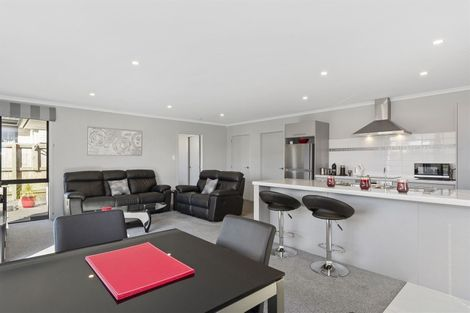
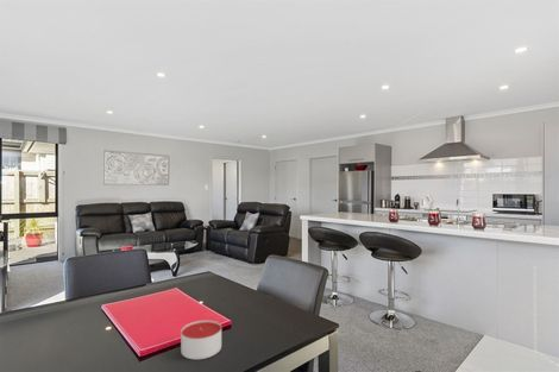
+ candle (201, 338)
